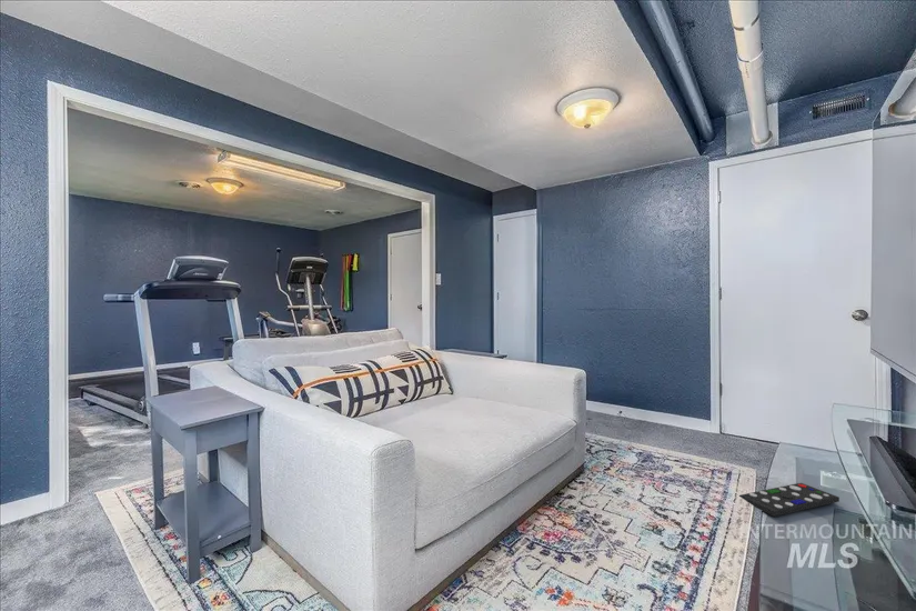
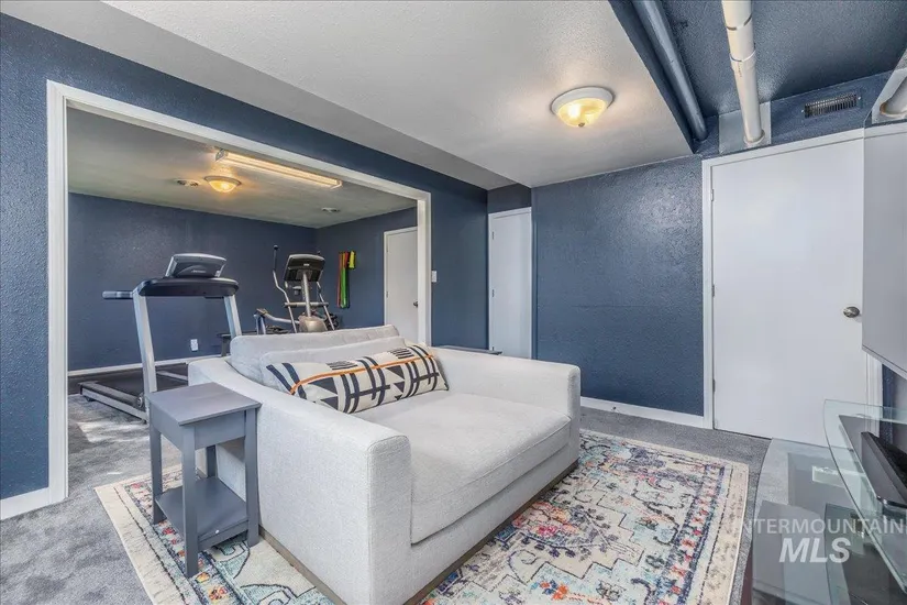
- remote control (788, 497)
